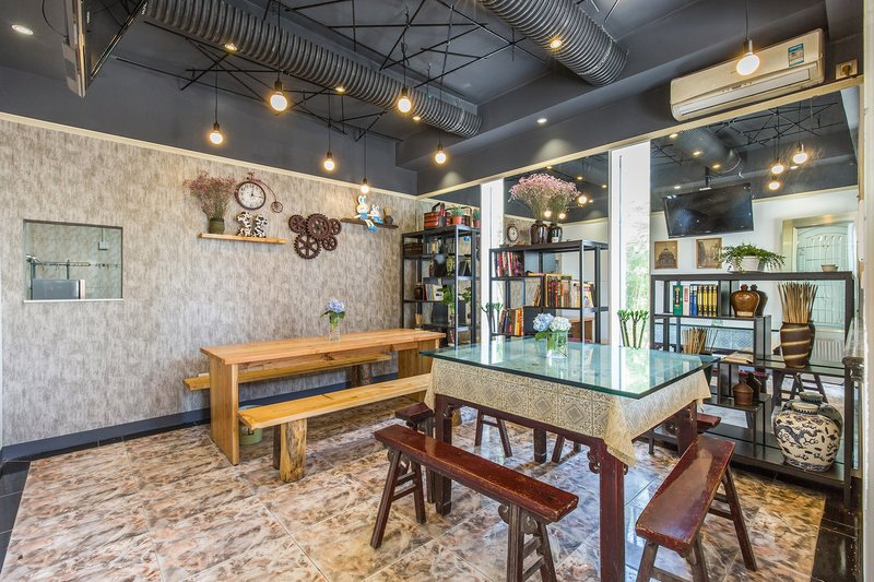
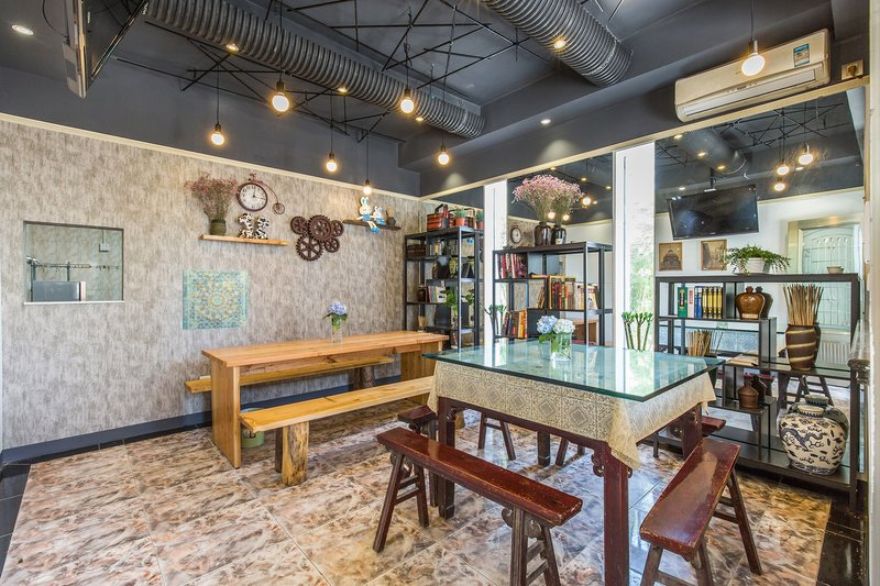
+ wall art (217, 299)
